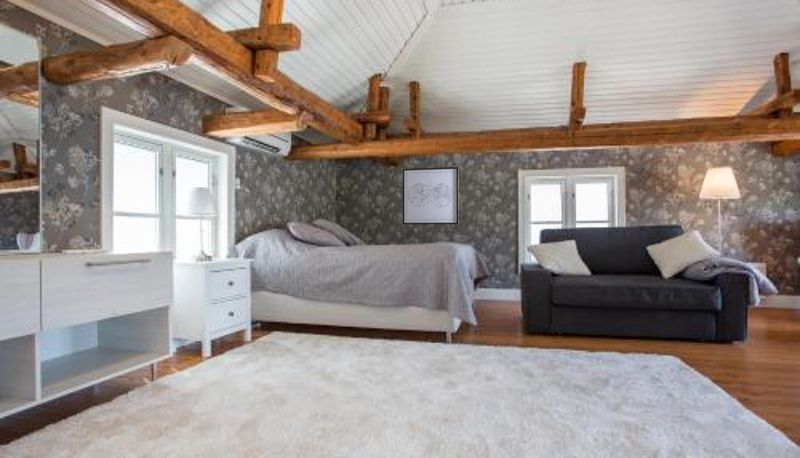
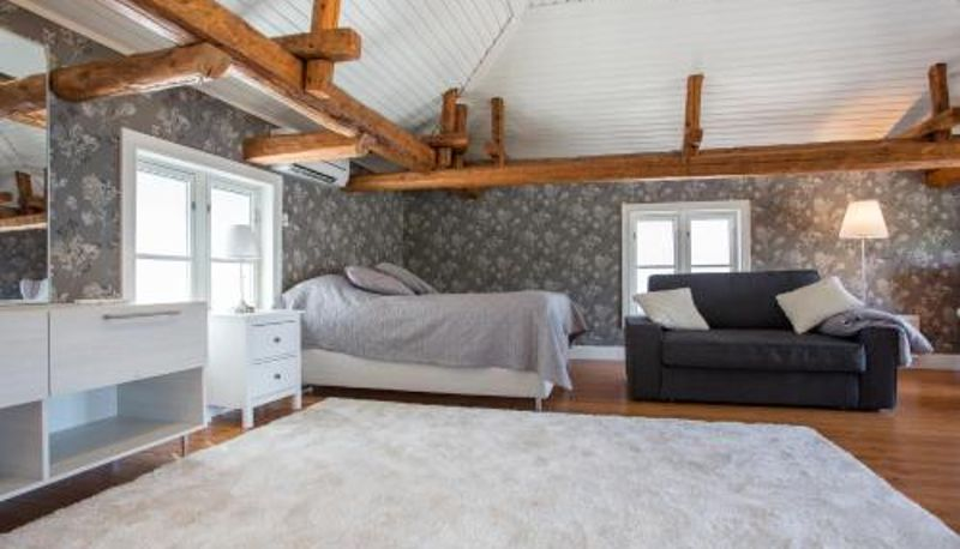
- wall art (430, 196)
